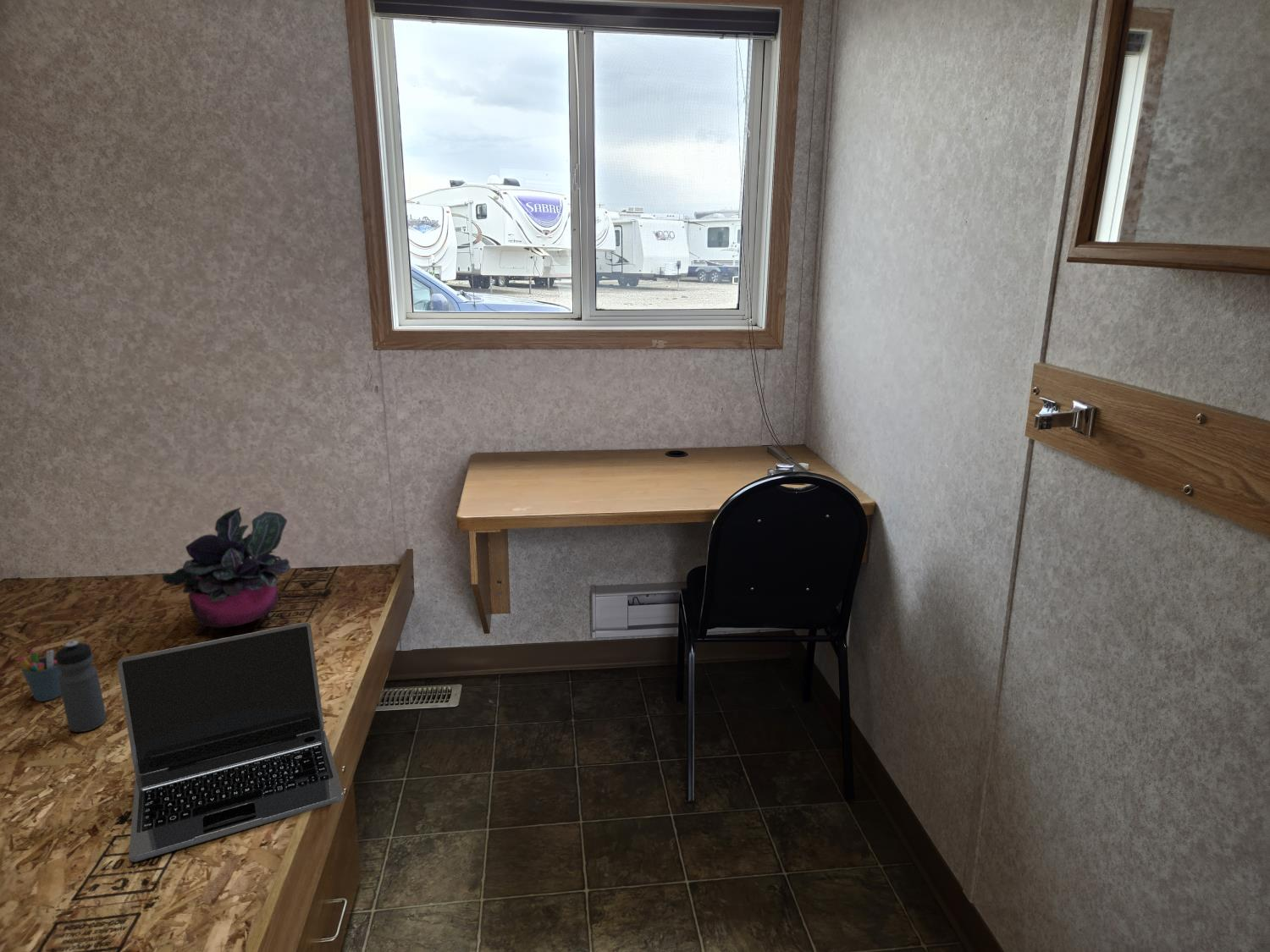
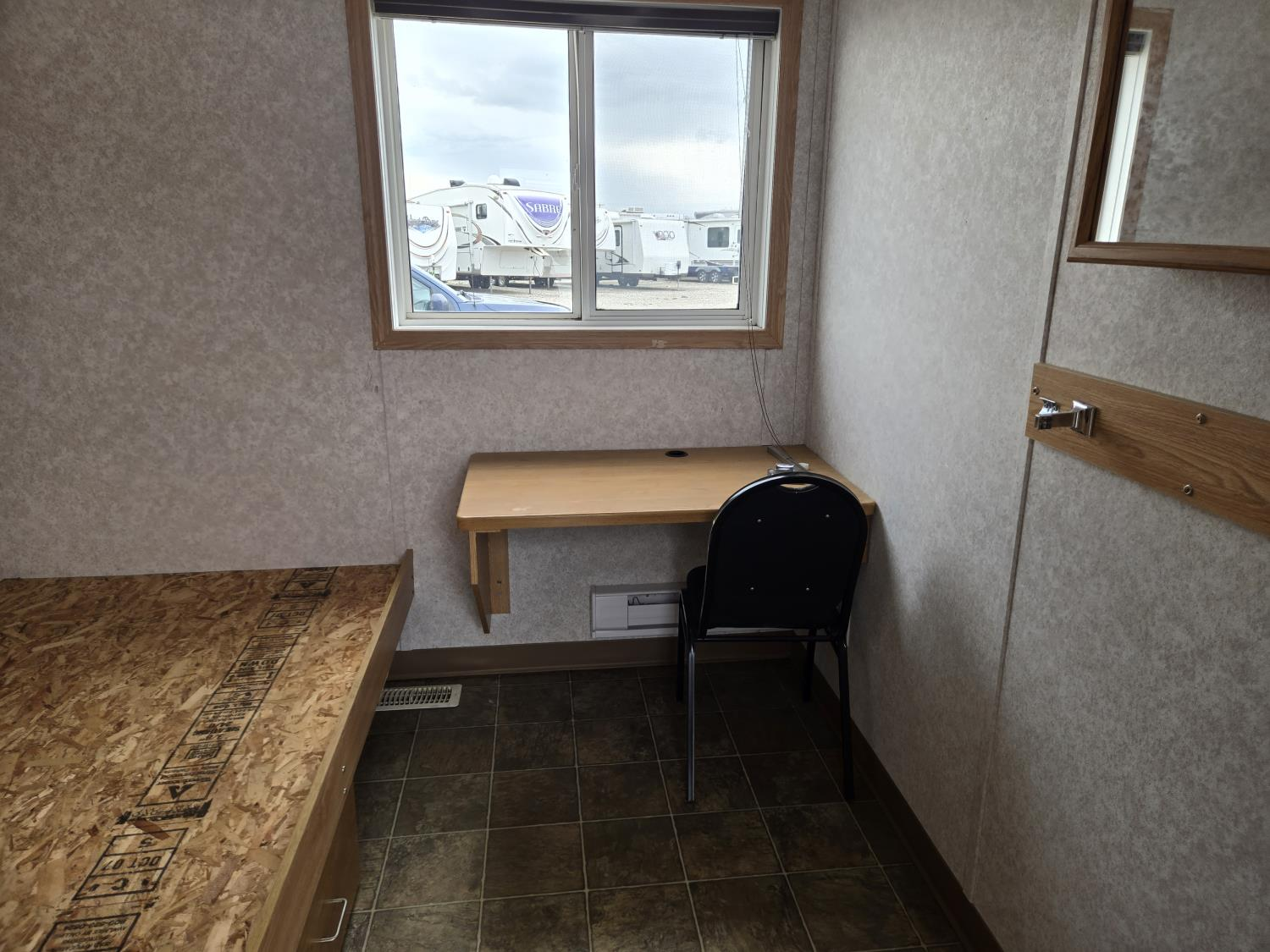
- laptop (229, 729)
- water bottle (80, 684)
- potted plant (229, 564)
- pen holder (43, 671)
